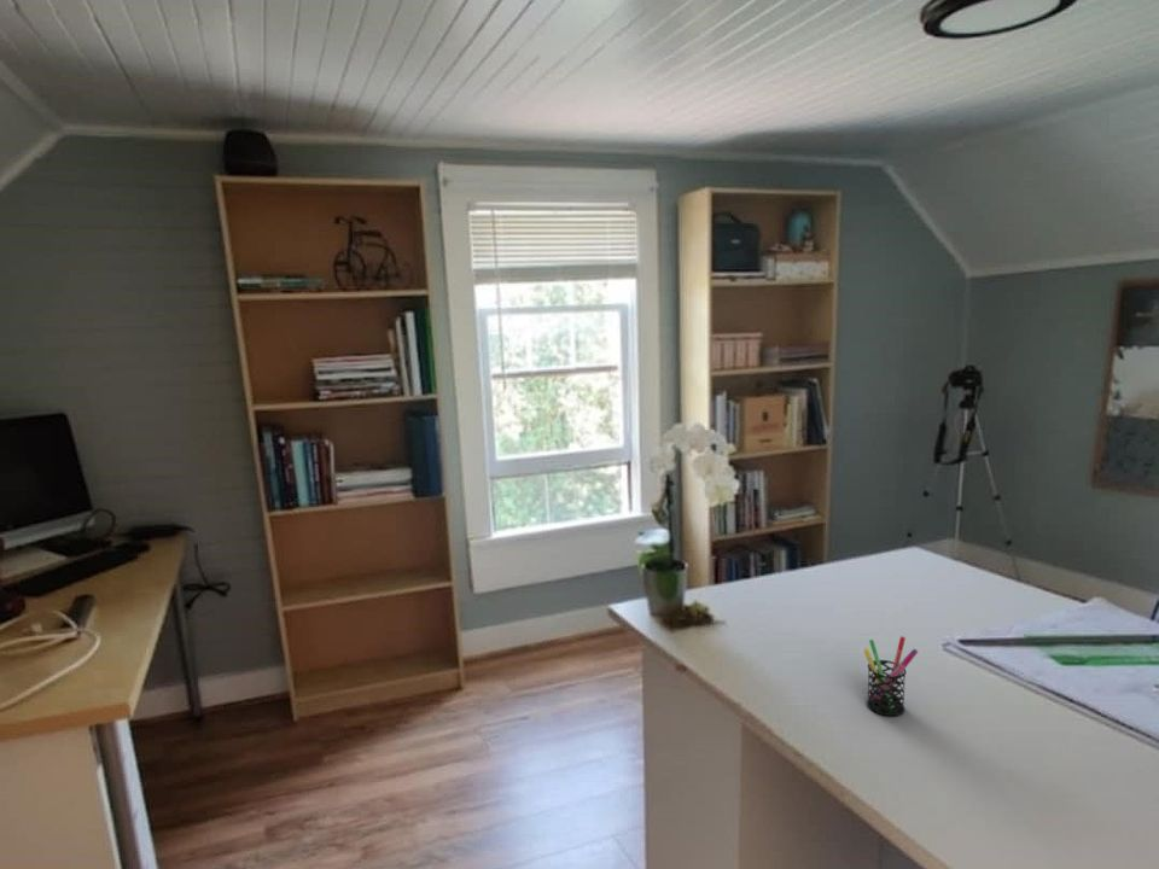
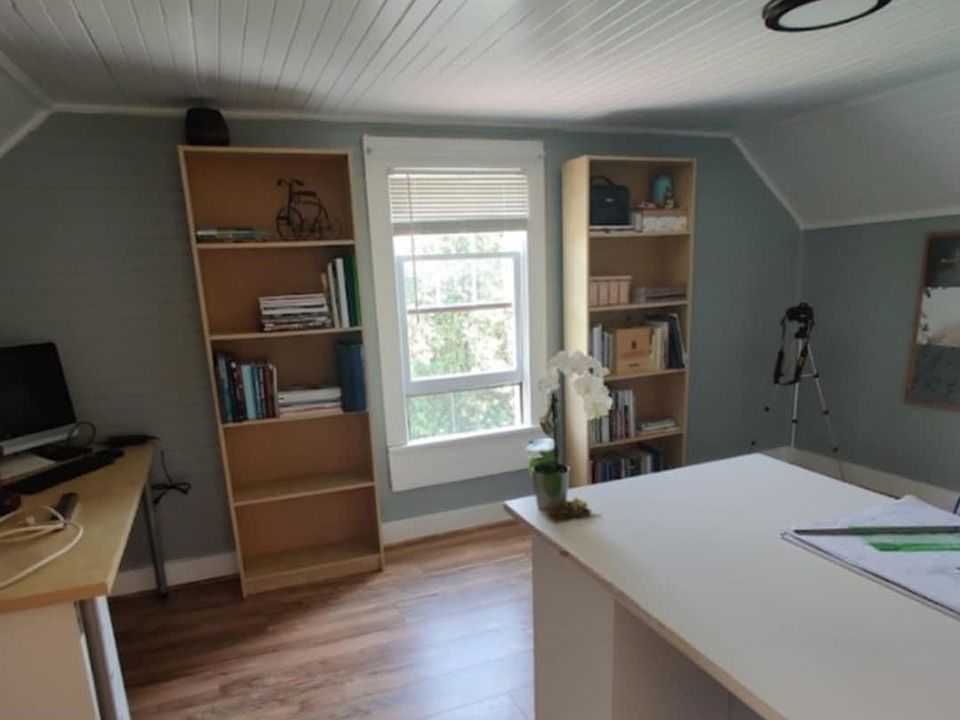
- pen holder (885, 670)
